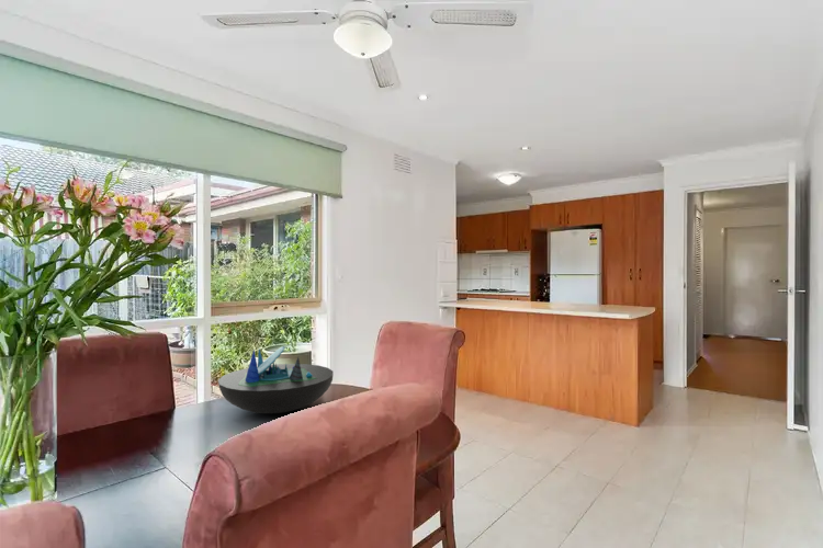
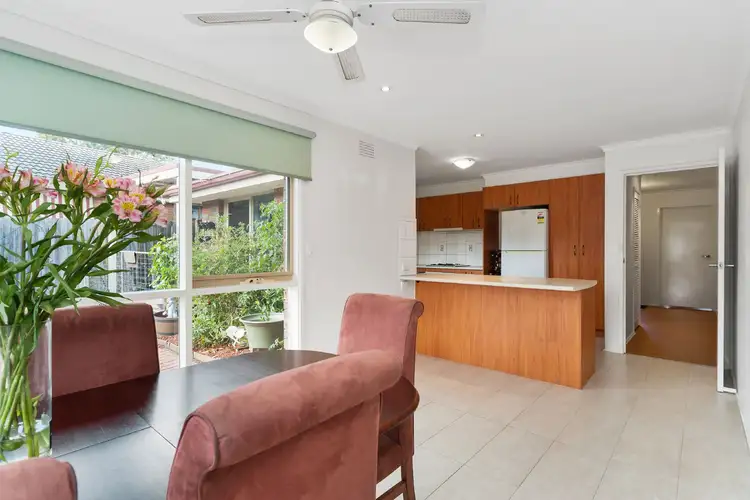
- decorative bowl (278, 376)
